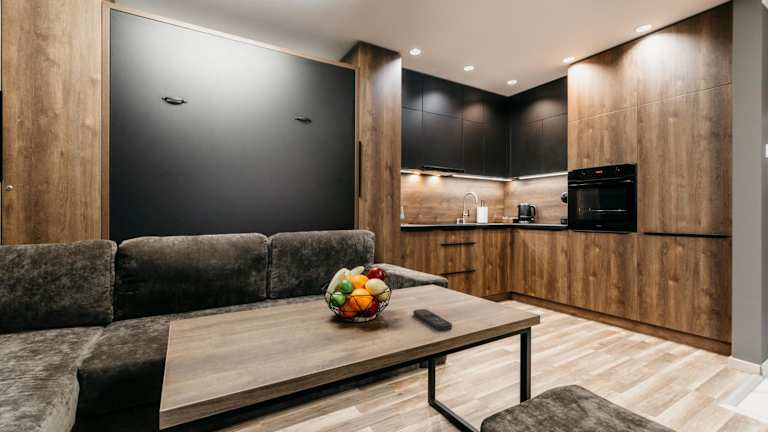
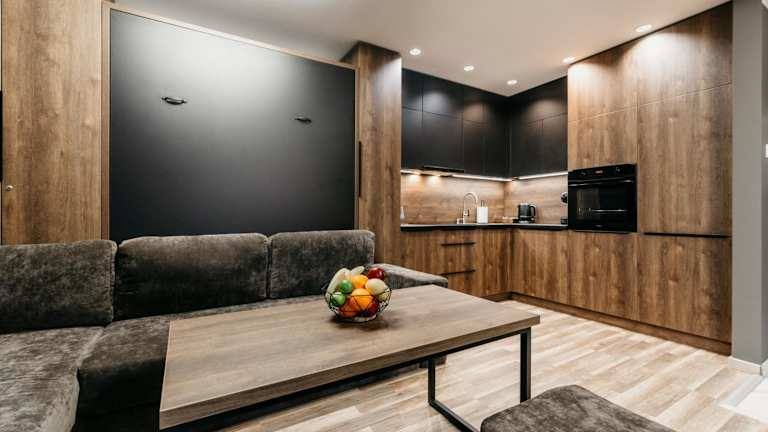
- remote control (431, 318)
